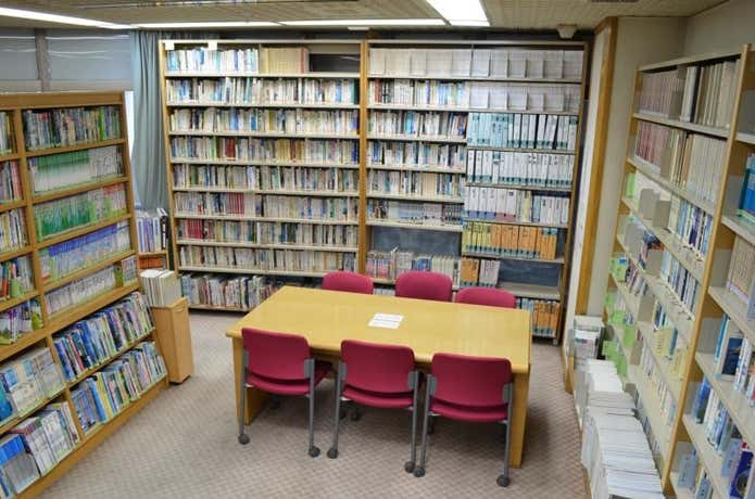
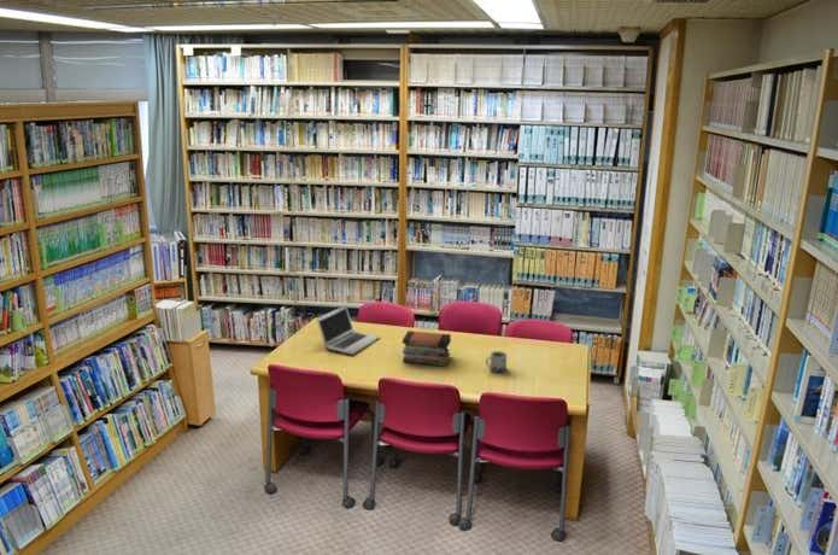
+ laptop (348, 328)
+ mug (496, 362)
+ book stack (426, 347)
